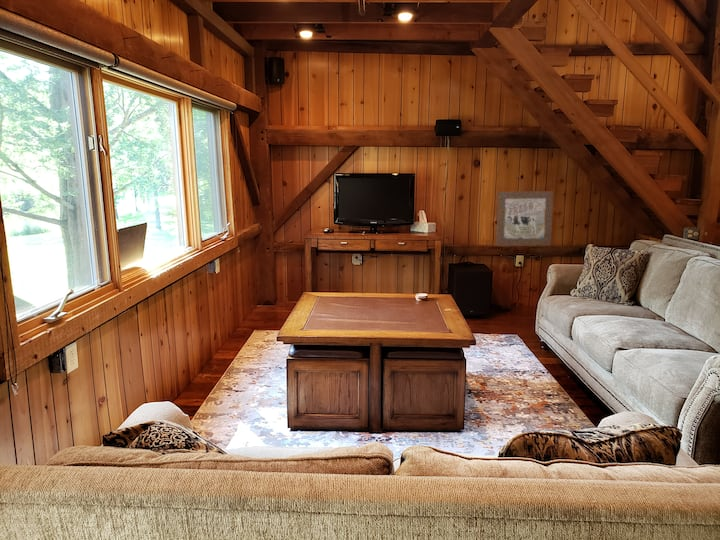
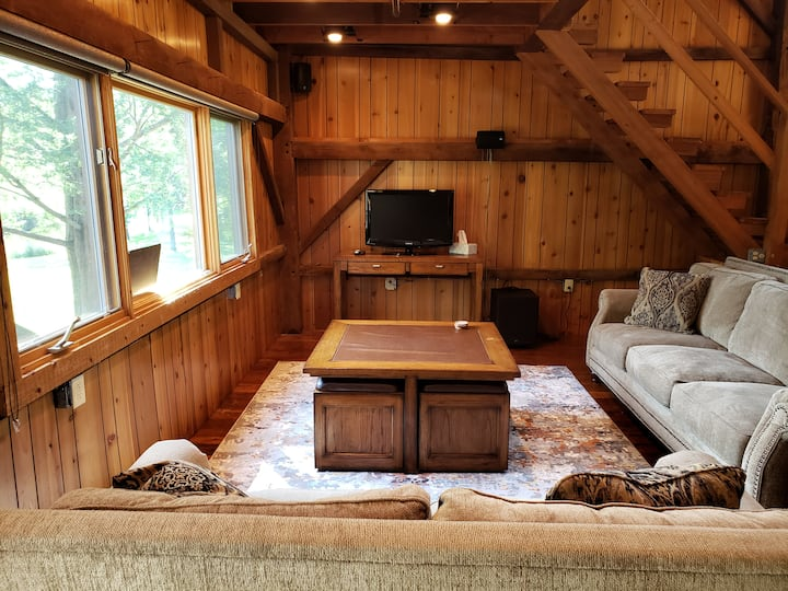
- wall art (524, 218)
